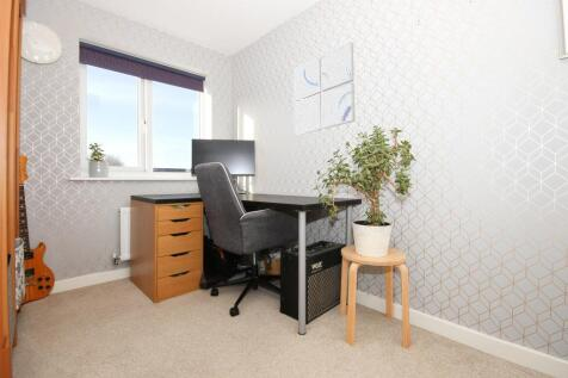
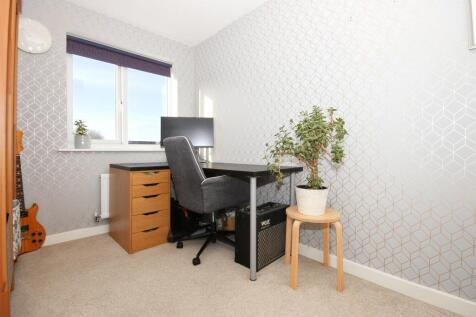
- wall art (321, 92)
